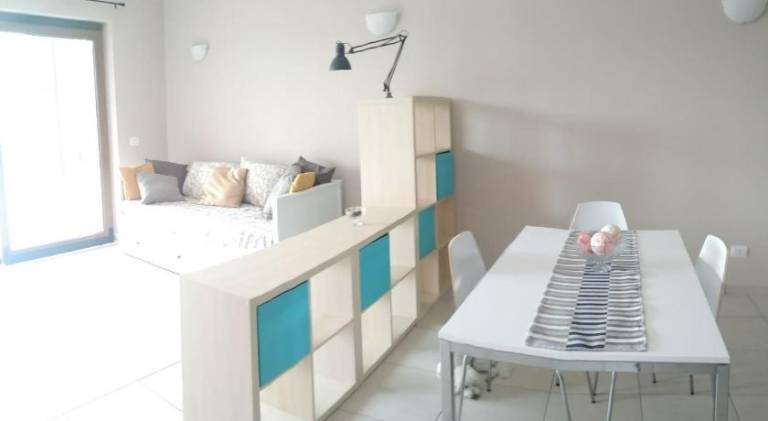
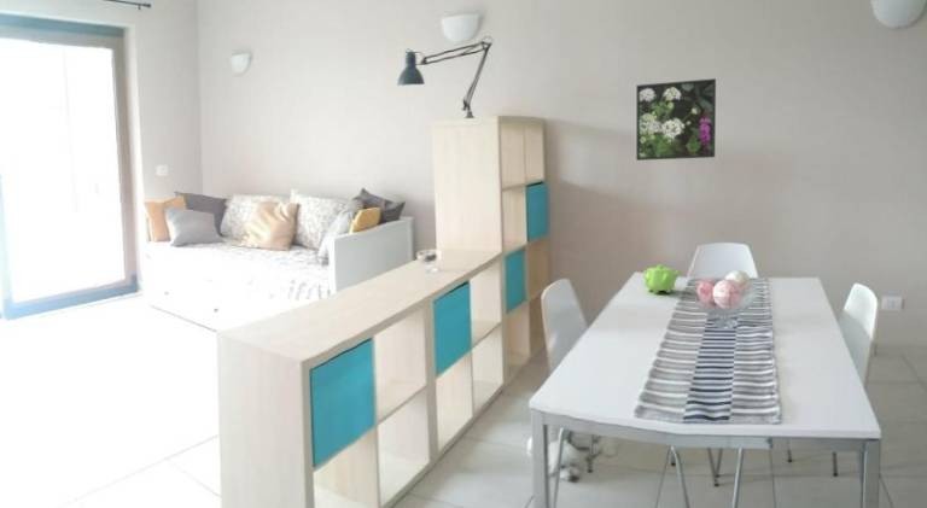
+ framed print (675, 121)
+ teapot (661, 278)
